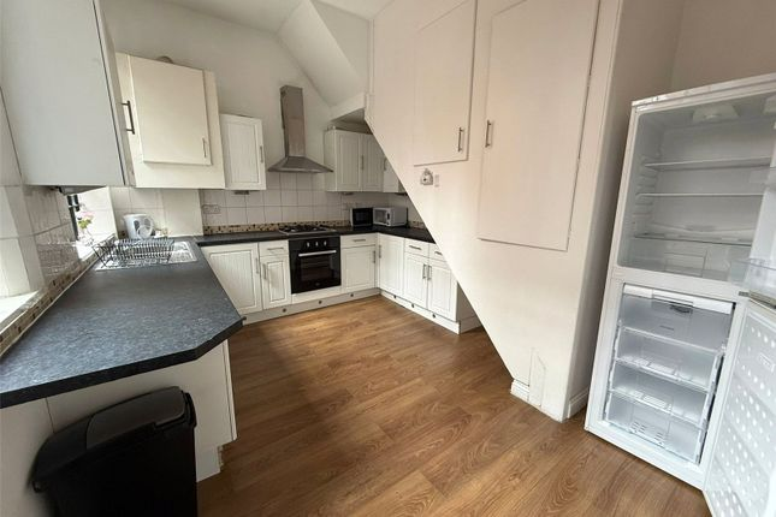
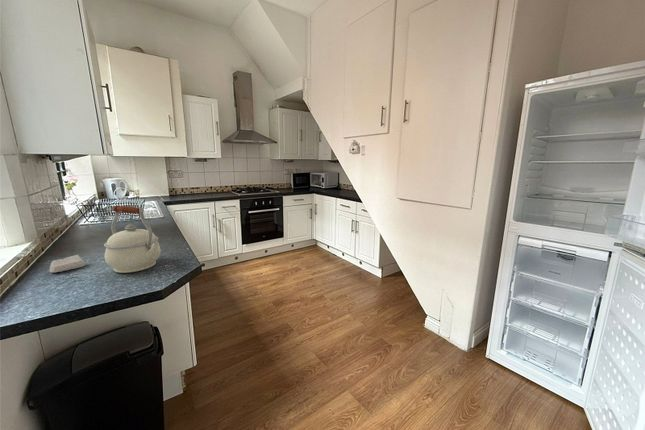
+ kettle (134, 237)
+ soap bar (66, 263)
